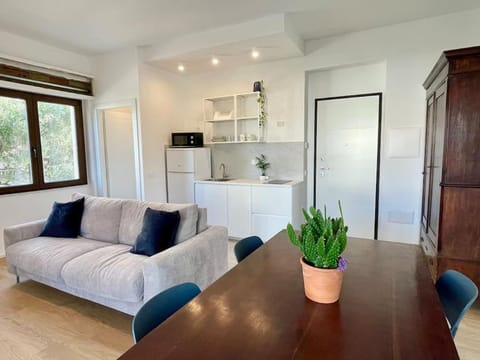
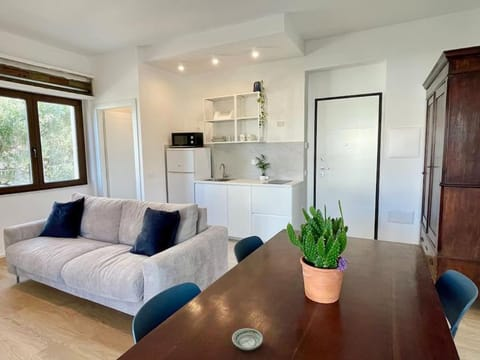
+ saucer (247, 341)
